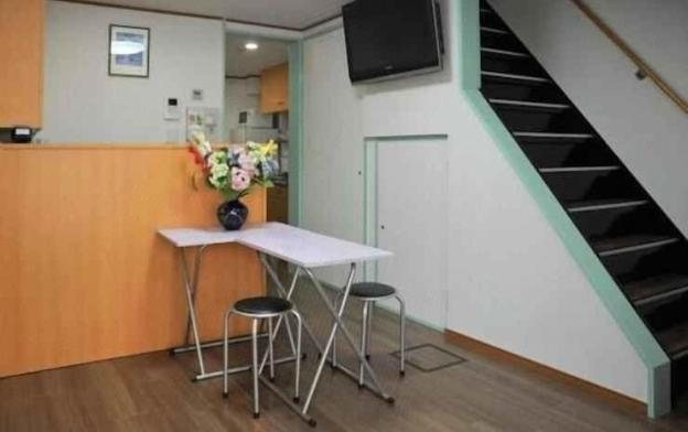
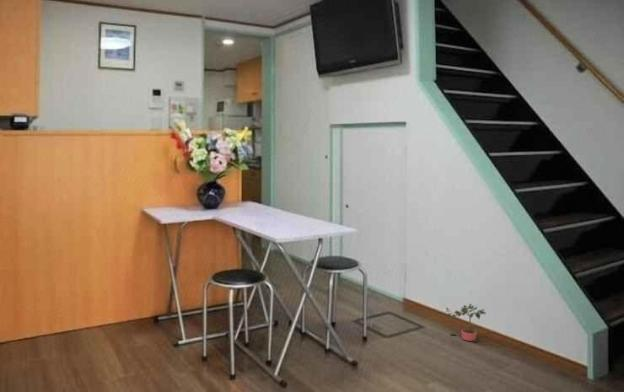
+ potted plant (469, 320)
